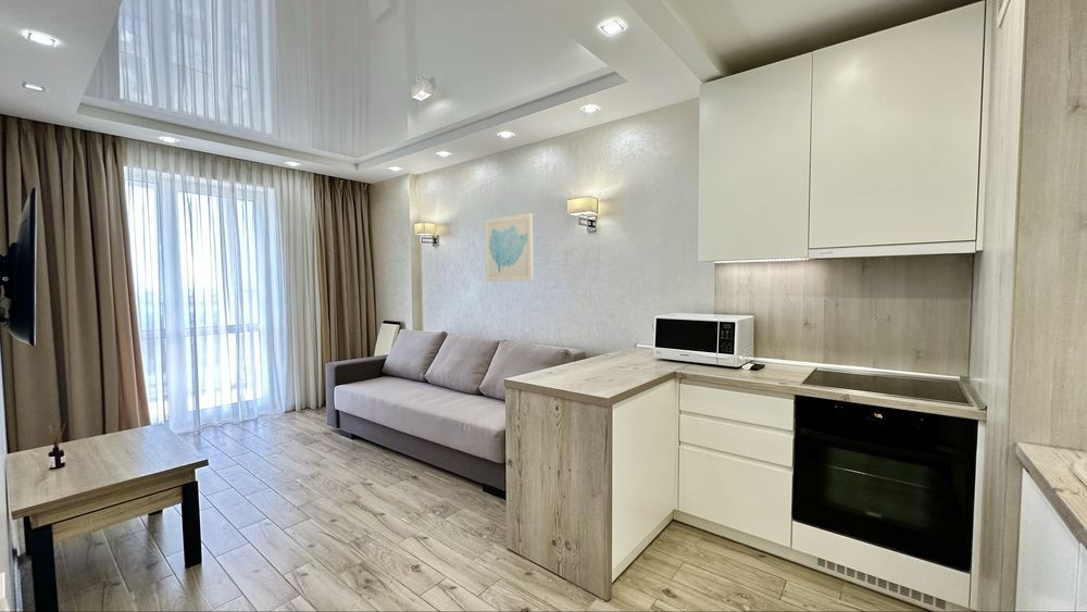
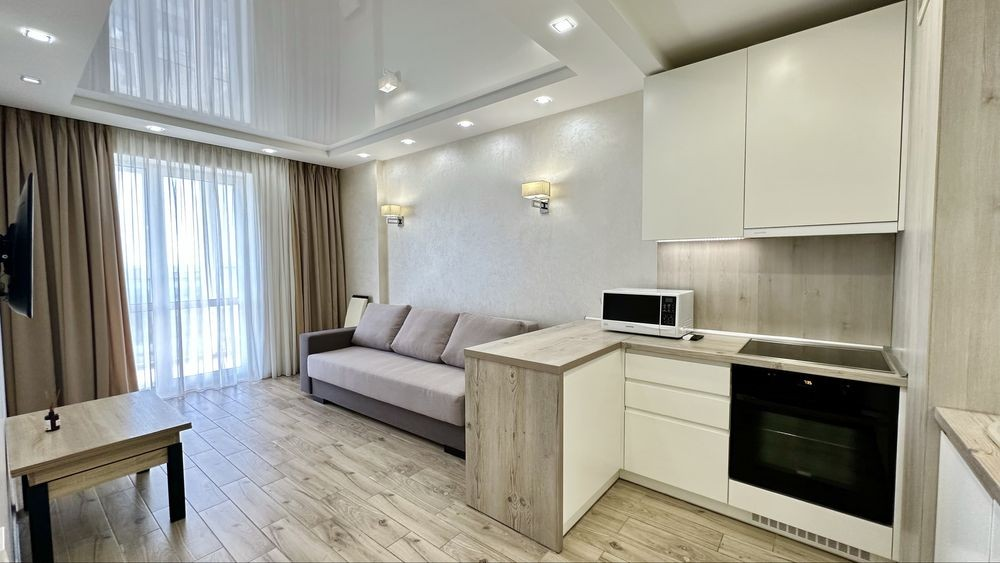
- wall art (508, 249)
